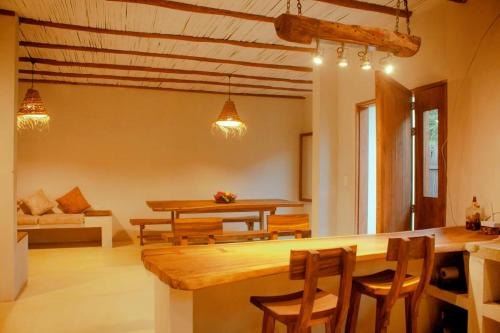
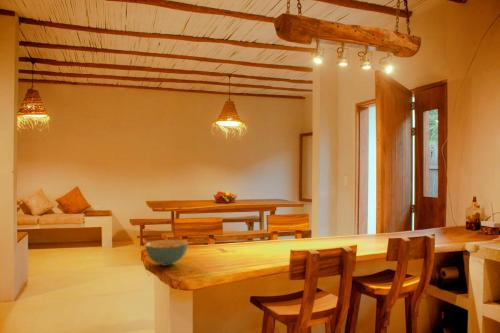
+ cereal bowl (166, 253)
